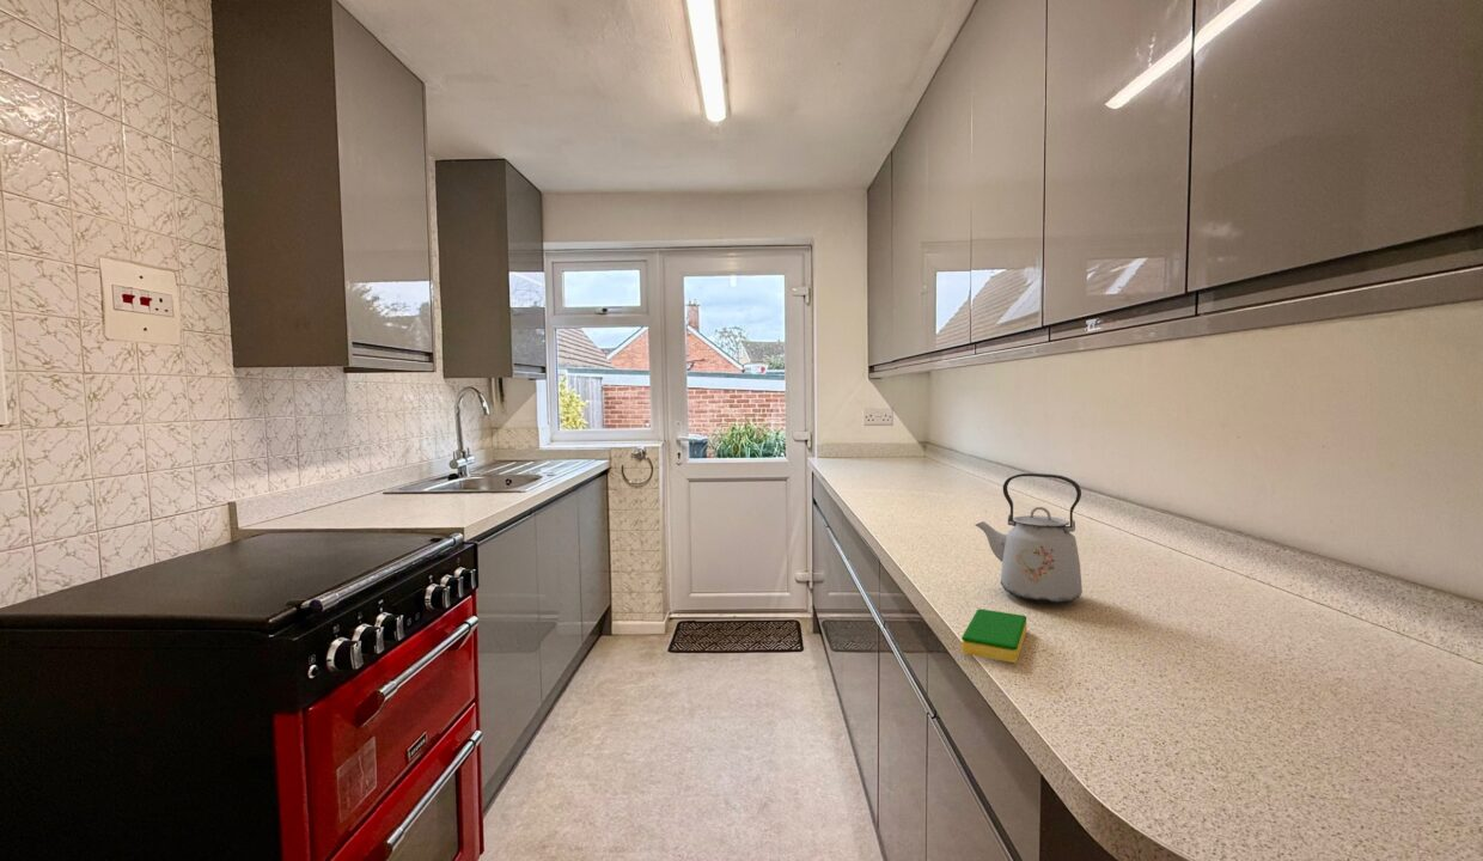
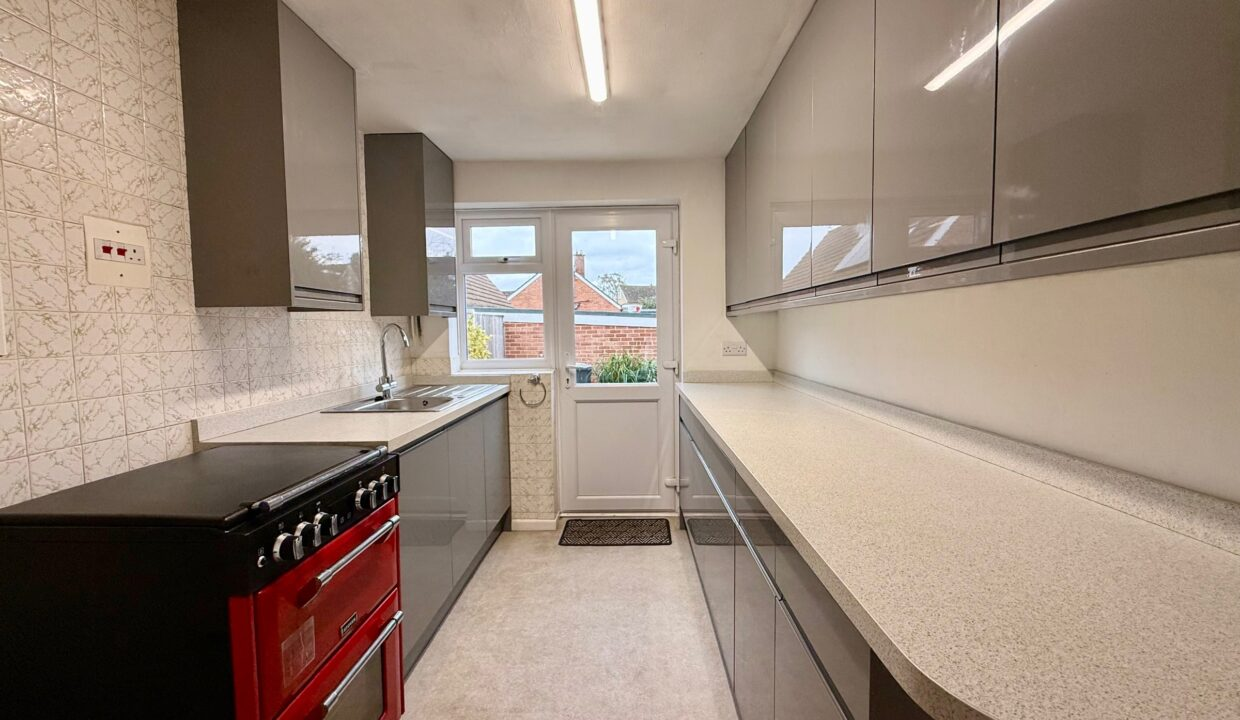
- dish sponge (995, 633)
- kettle (1025, 533)
